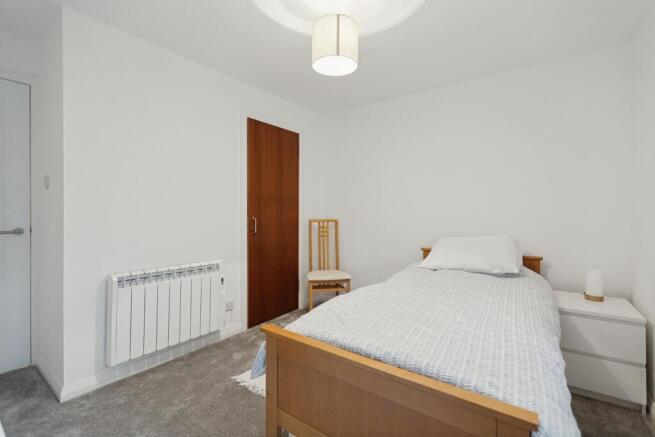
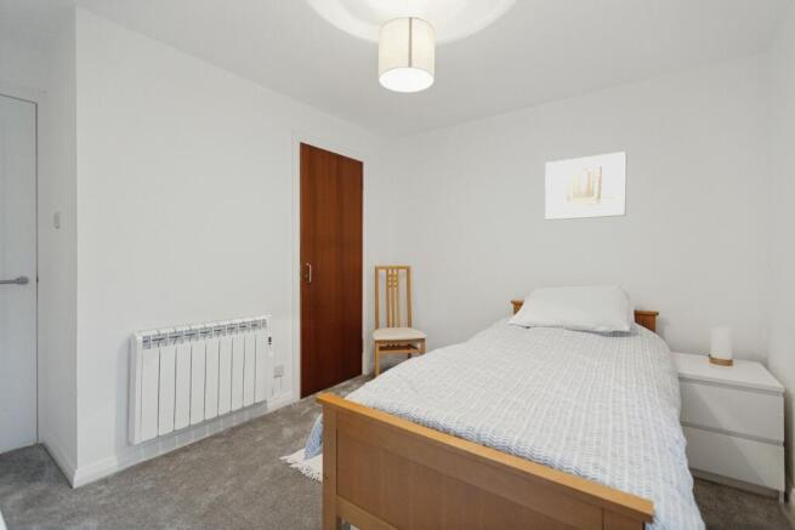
+ wall art (583, 187)
